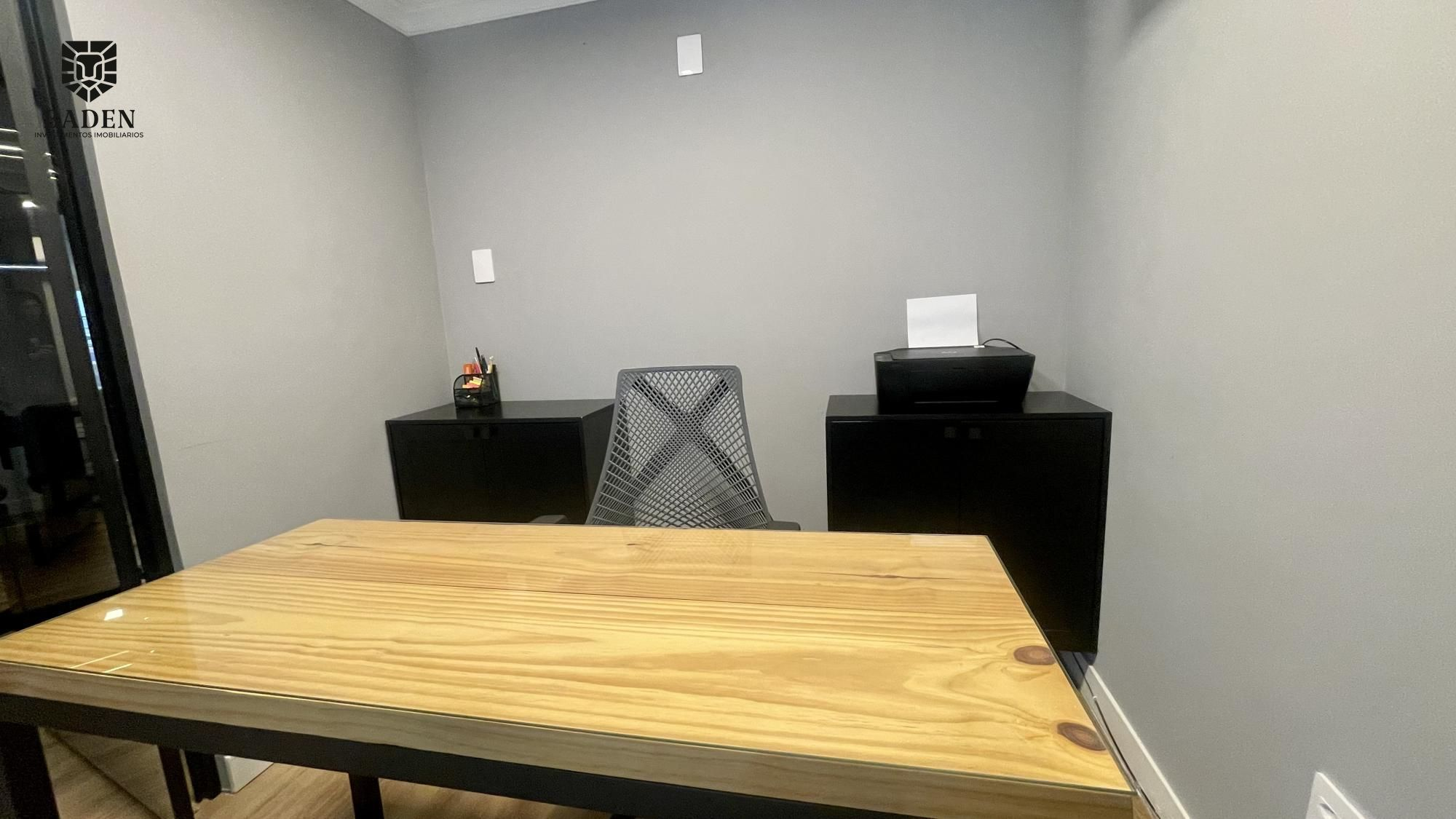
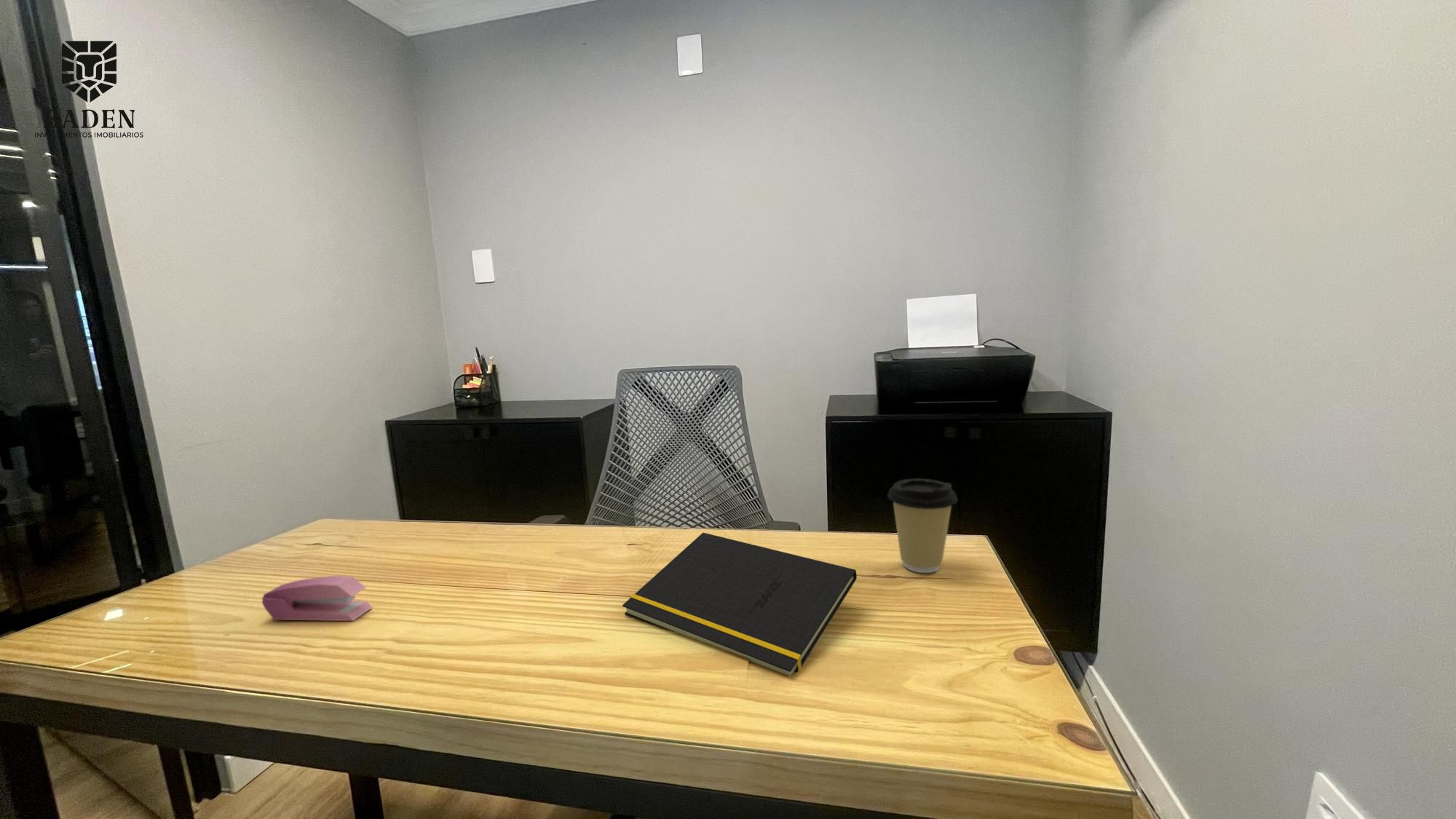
+ coffee cup (921, 524)
+ stapler (315, 596)
+ notepad (739, 592)
